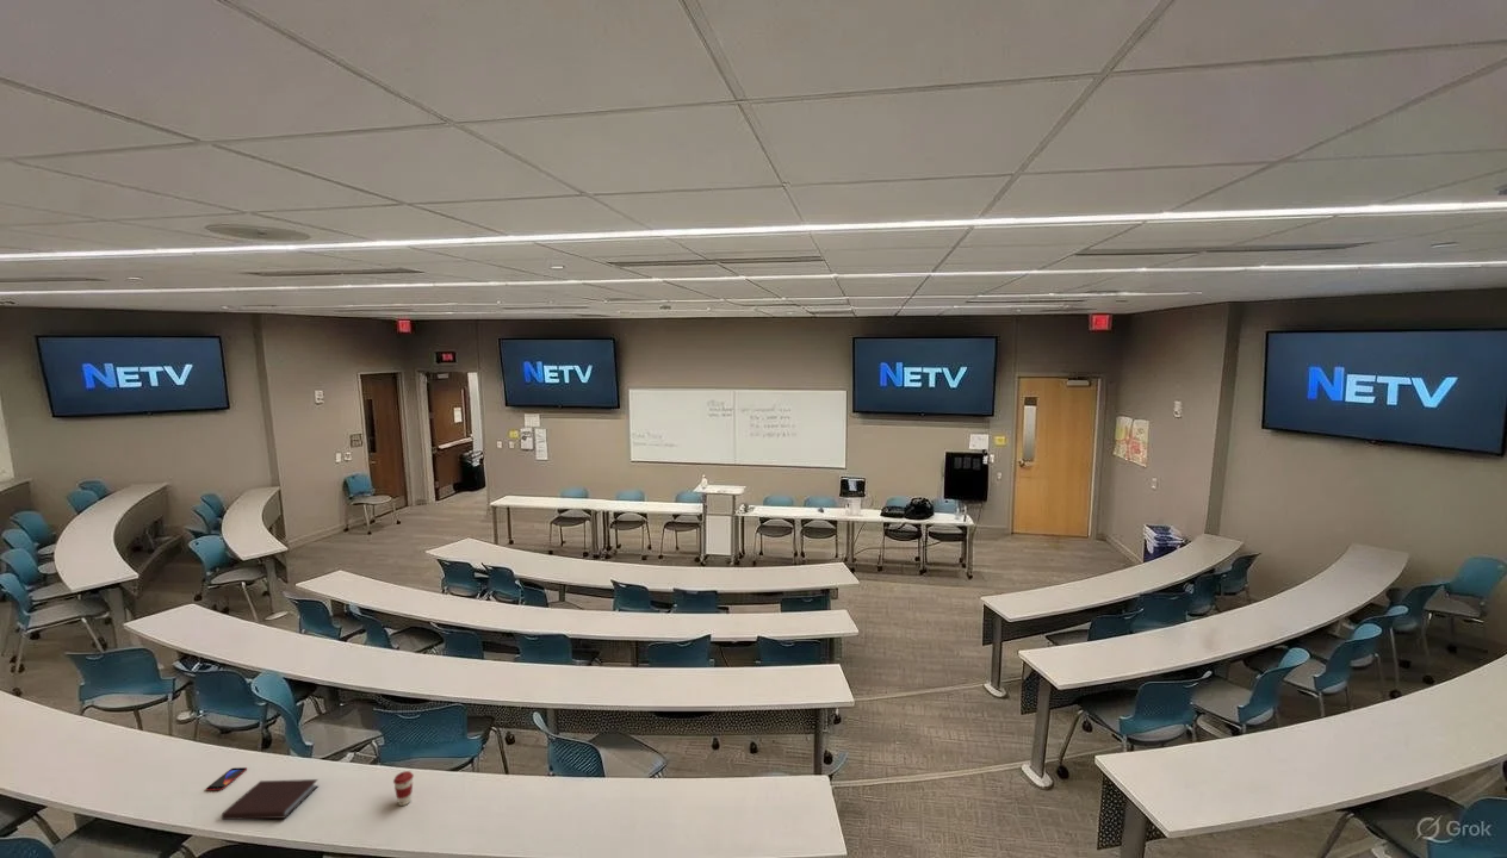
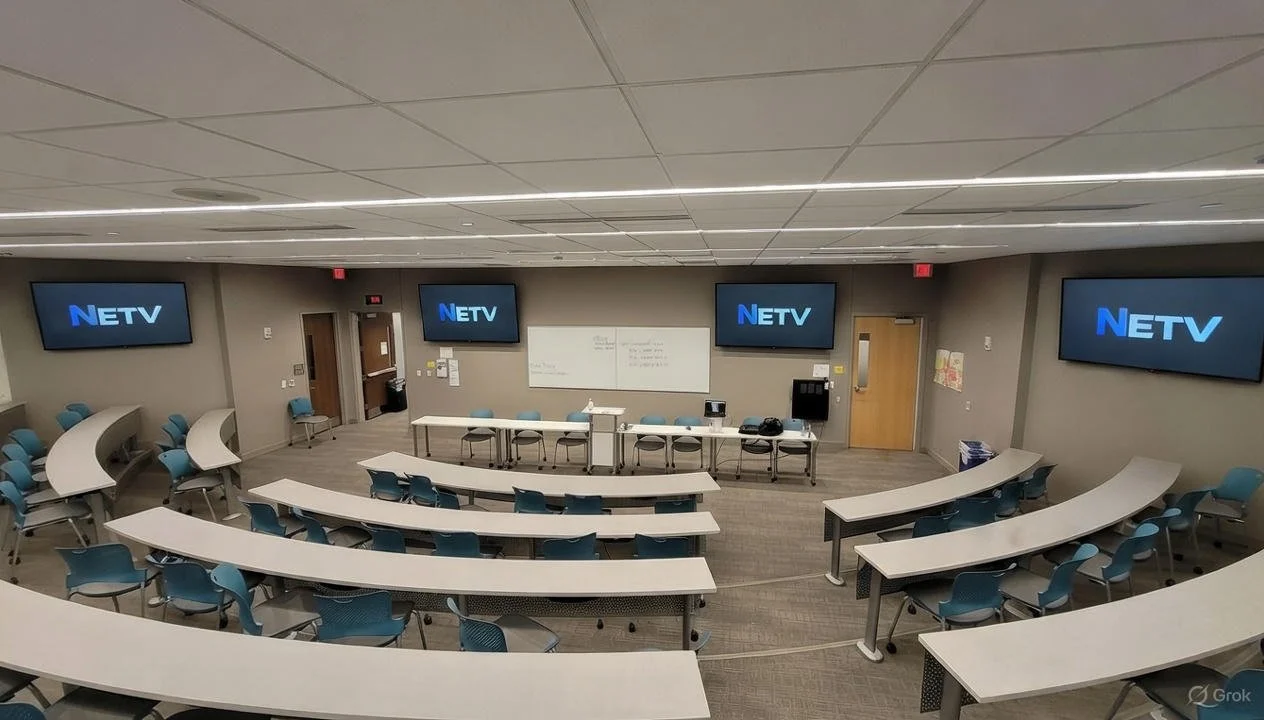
- notebook (272, 798)
- smartphone (227, 778)
- coffee cup (403, 788)
